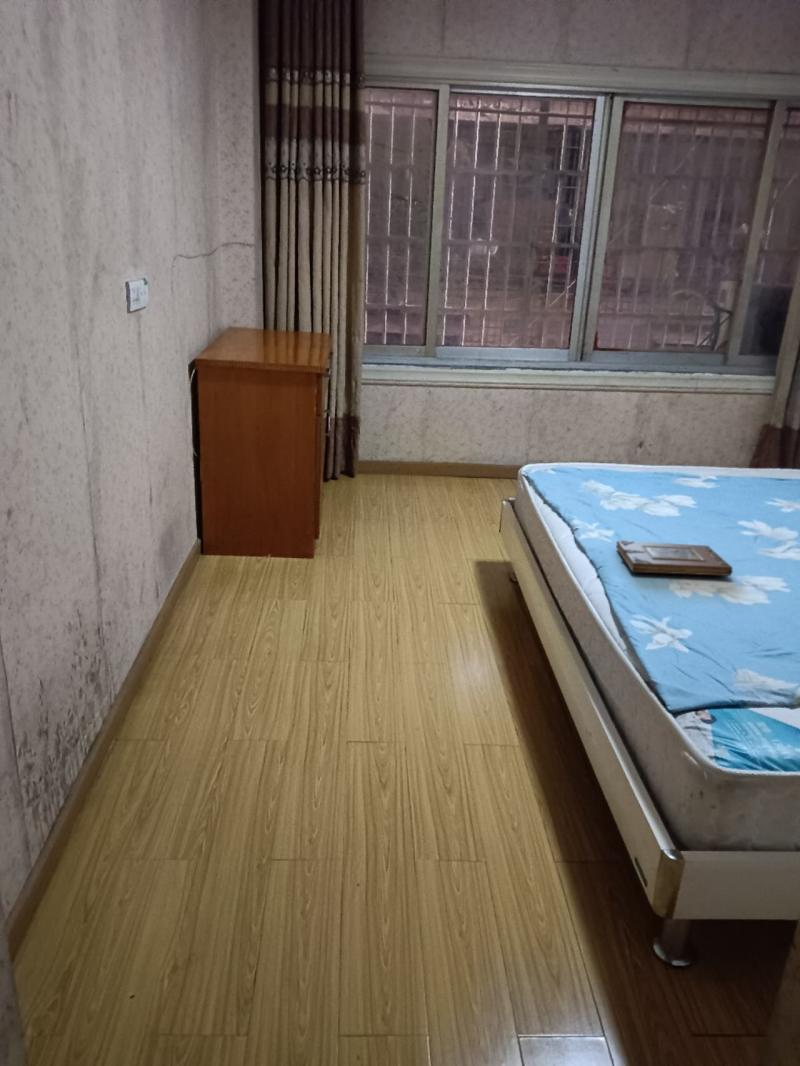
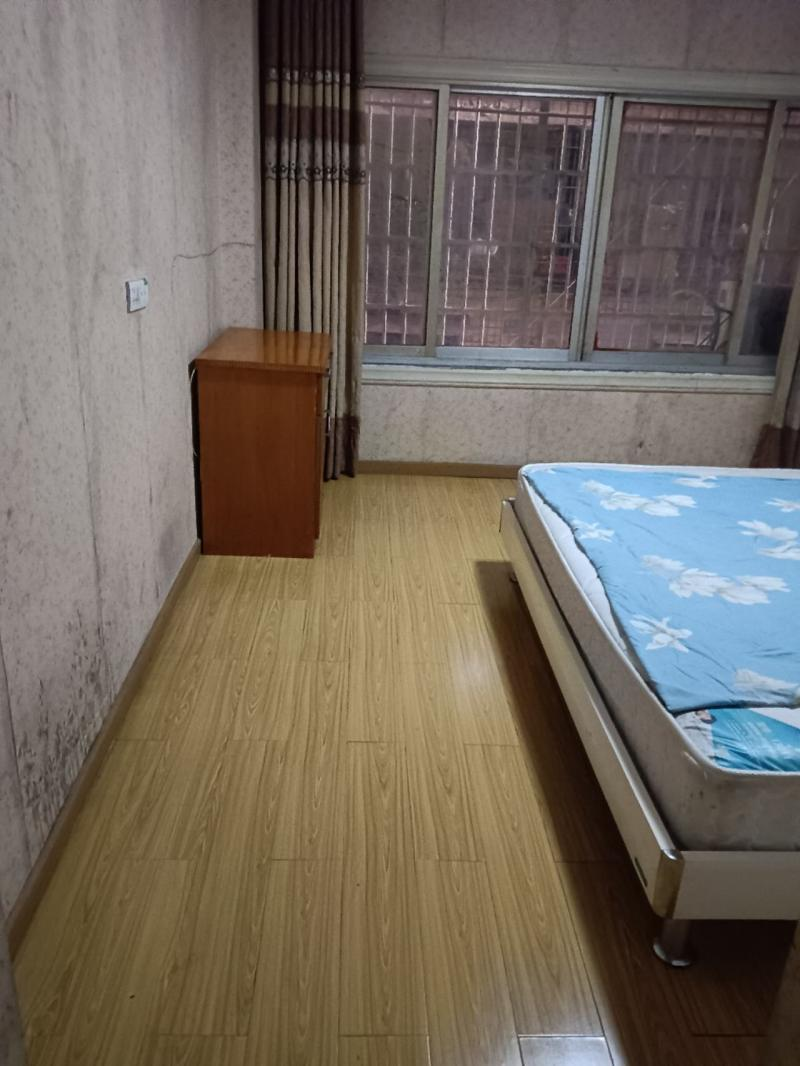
- book (672, 557)
